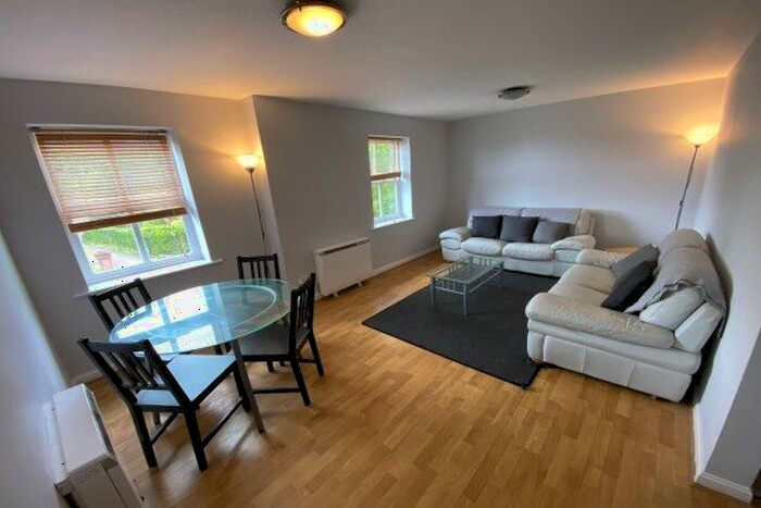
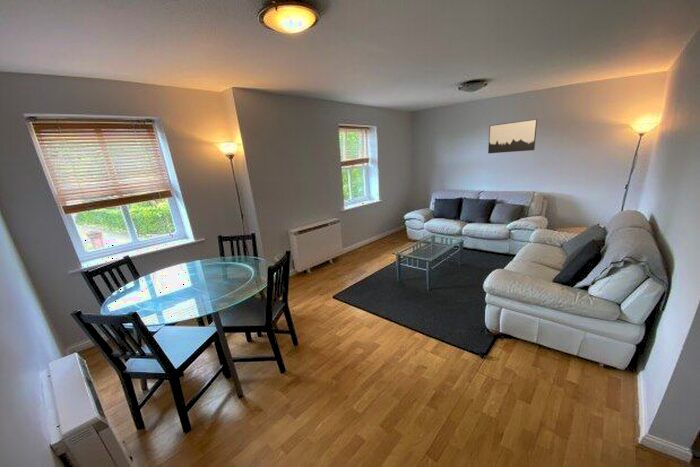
+ wall art (511, 137)
